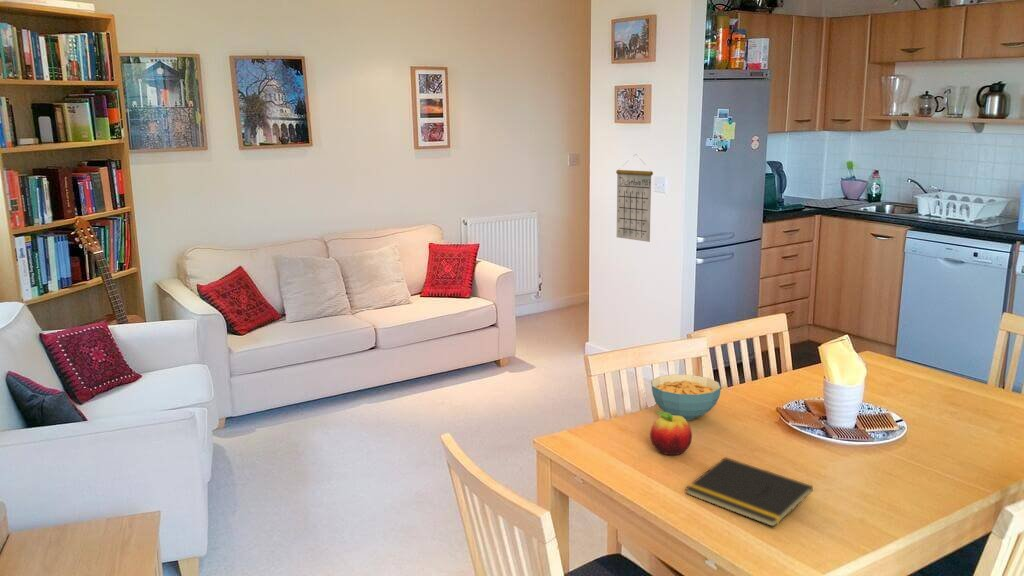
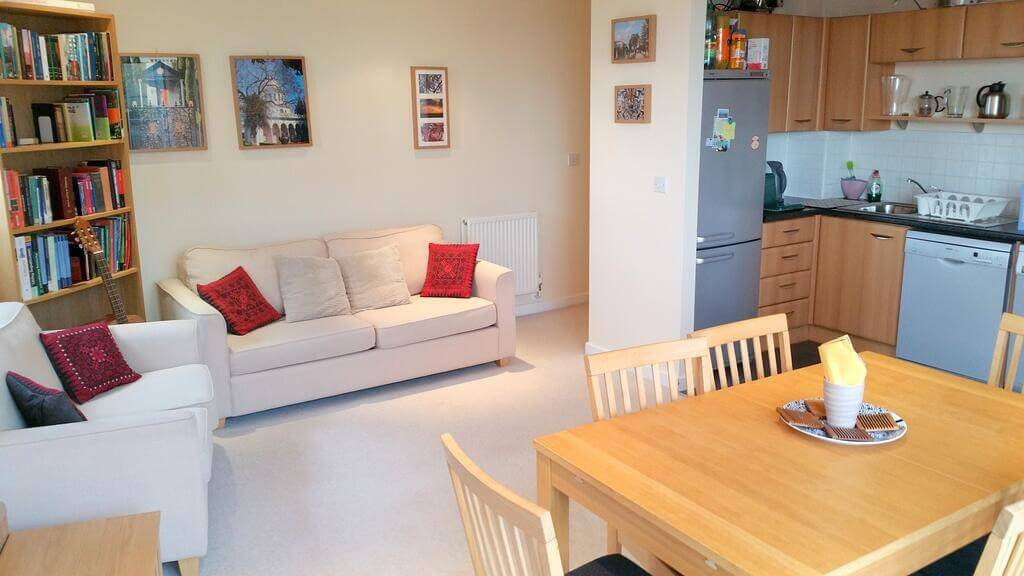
- fruit (671, 433)
- cereal bowl (685, 400)
- calendar (633, 197)
- notepad (747, 489)
